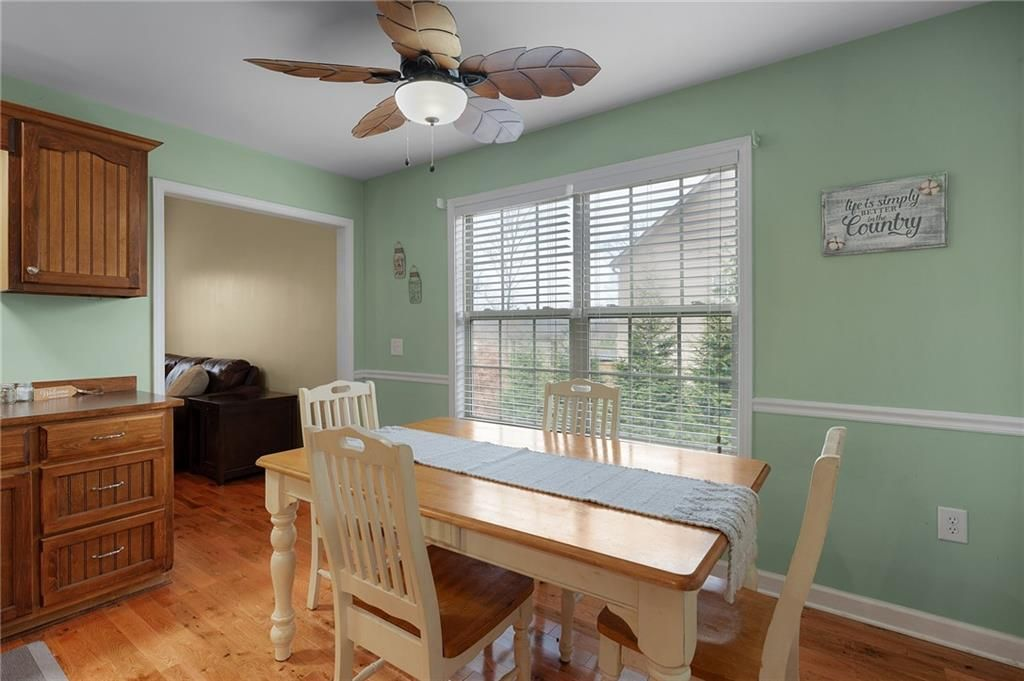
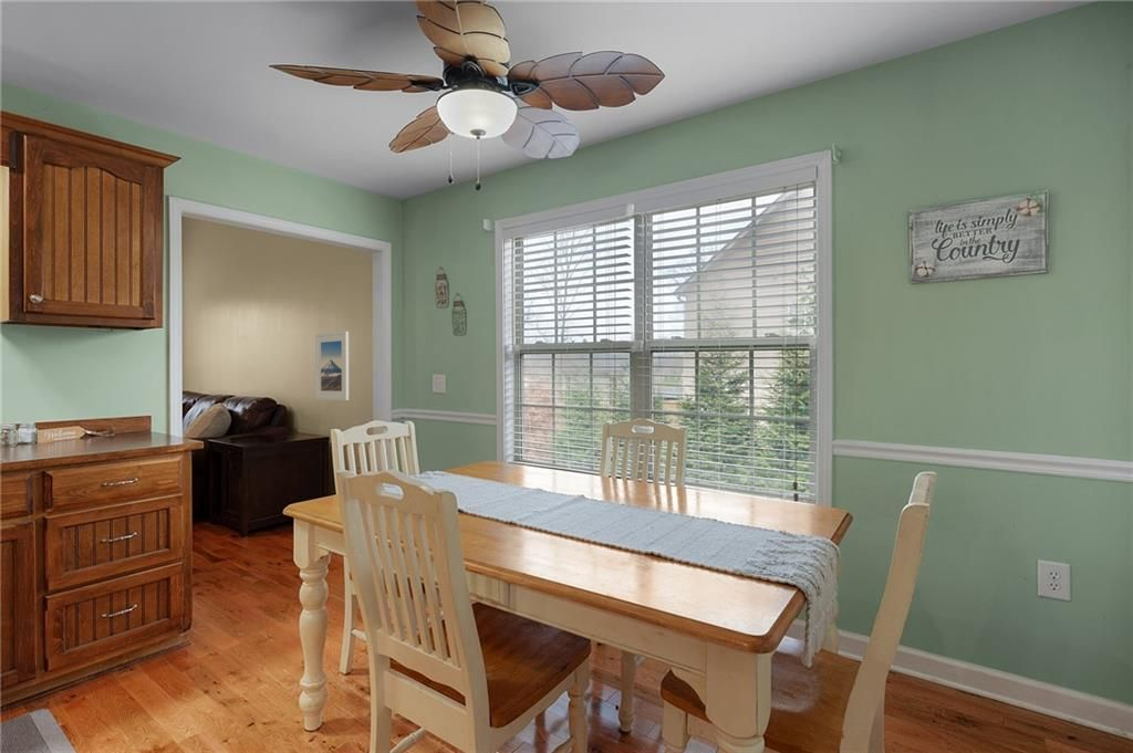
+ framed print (331, 366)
